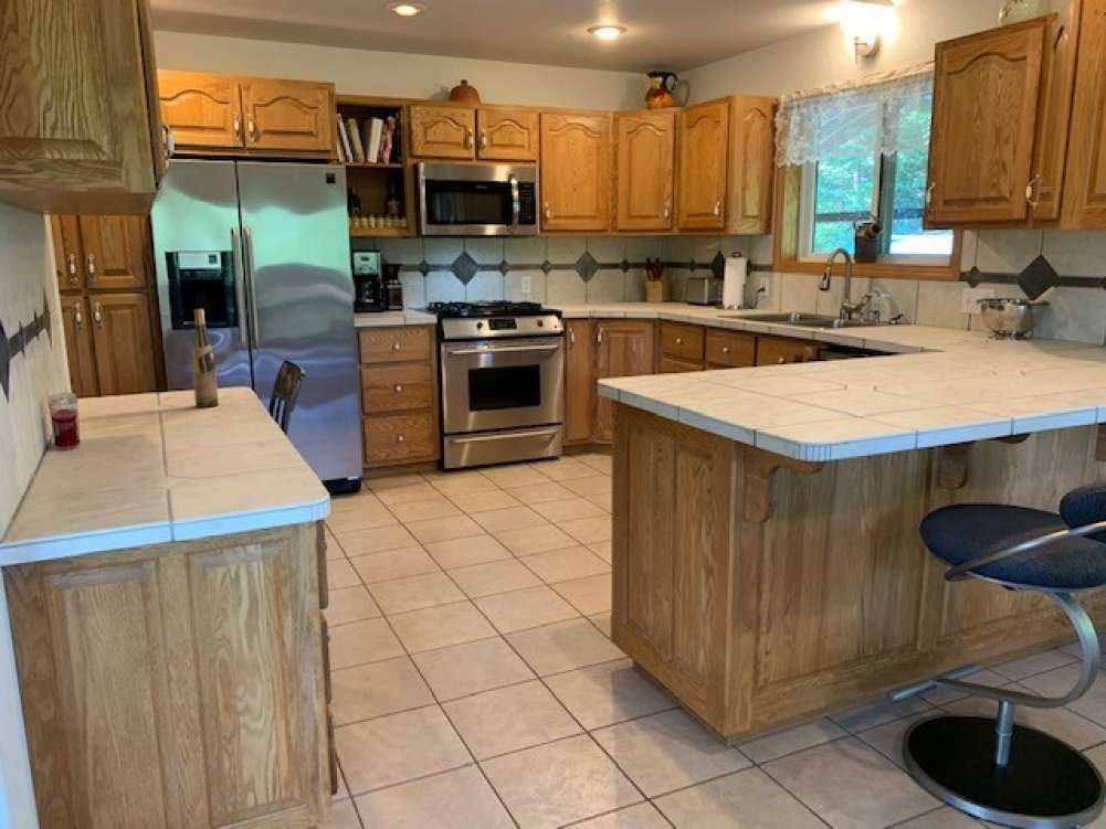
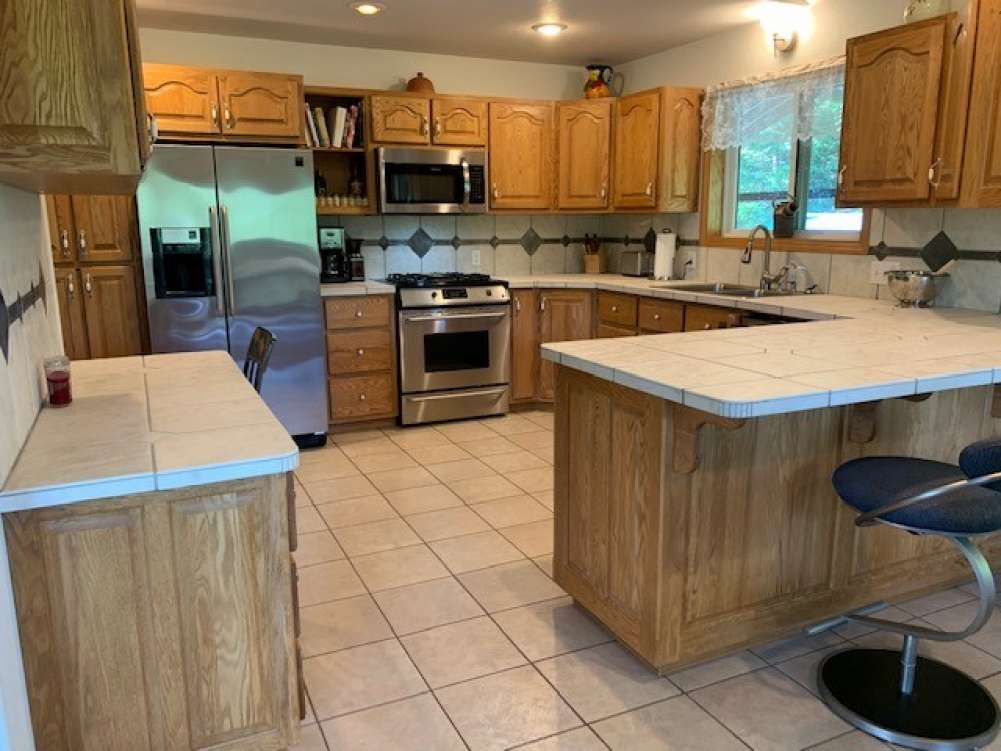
- wine bottle (202, 358)
